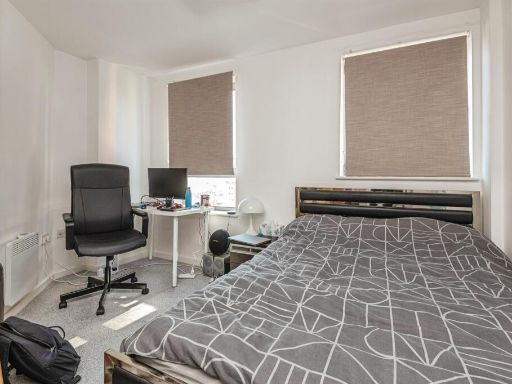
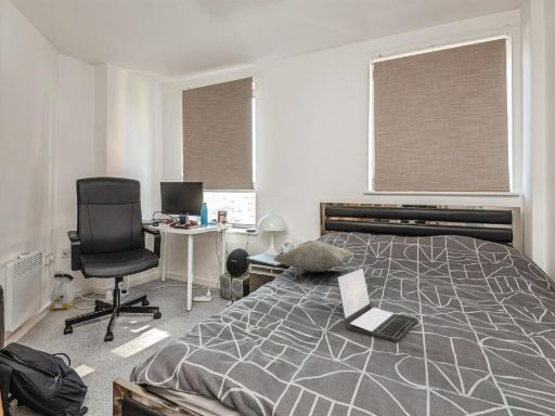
+ laptop (369, 298)
+ bag (62, 288)
+ decorative pillow (315, 256)
